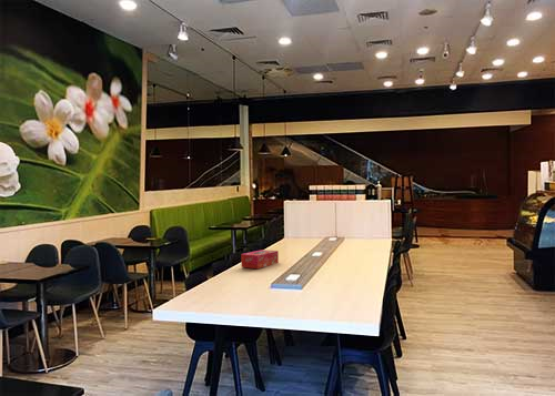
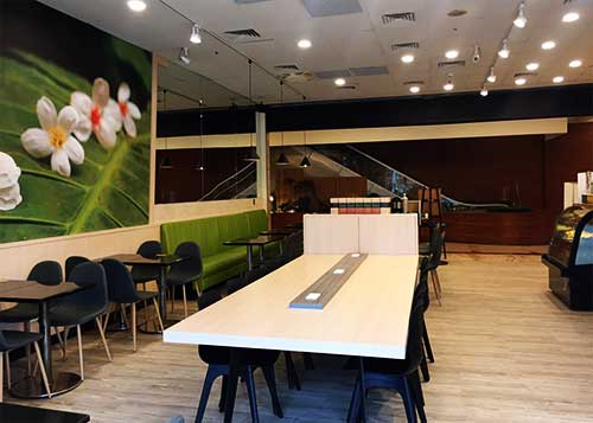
- tissue box (260, 258)
